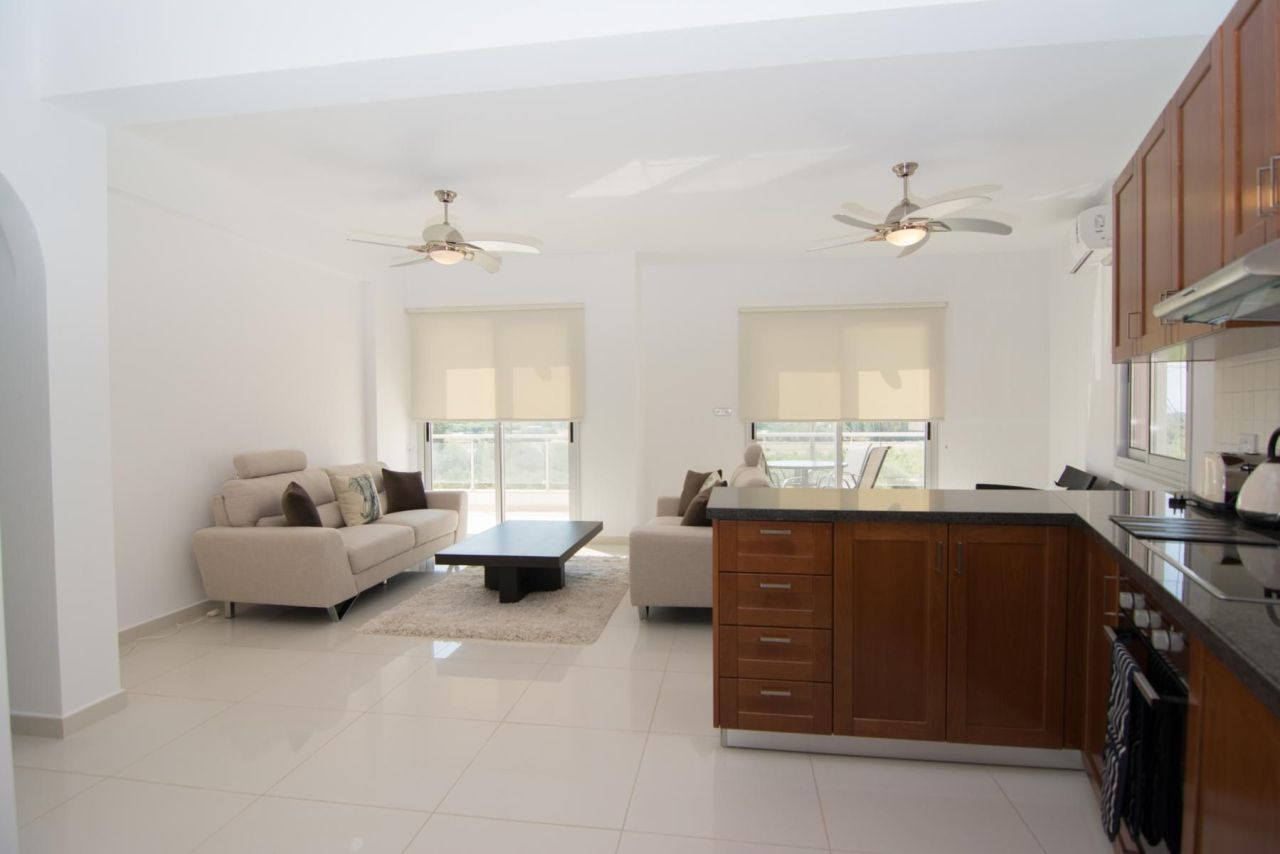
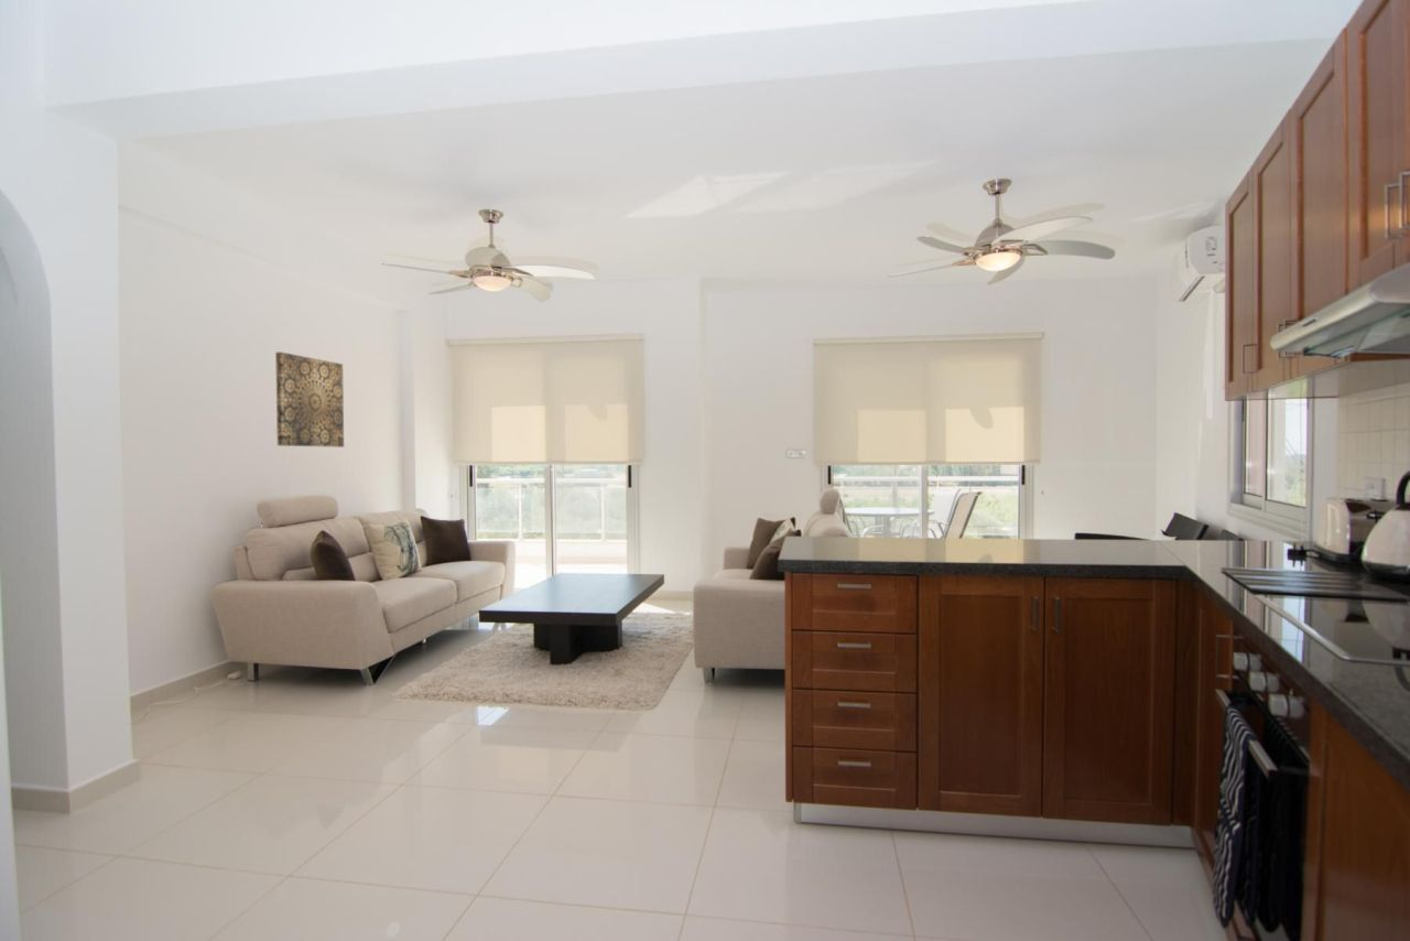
+ wall art (312, 402)
